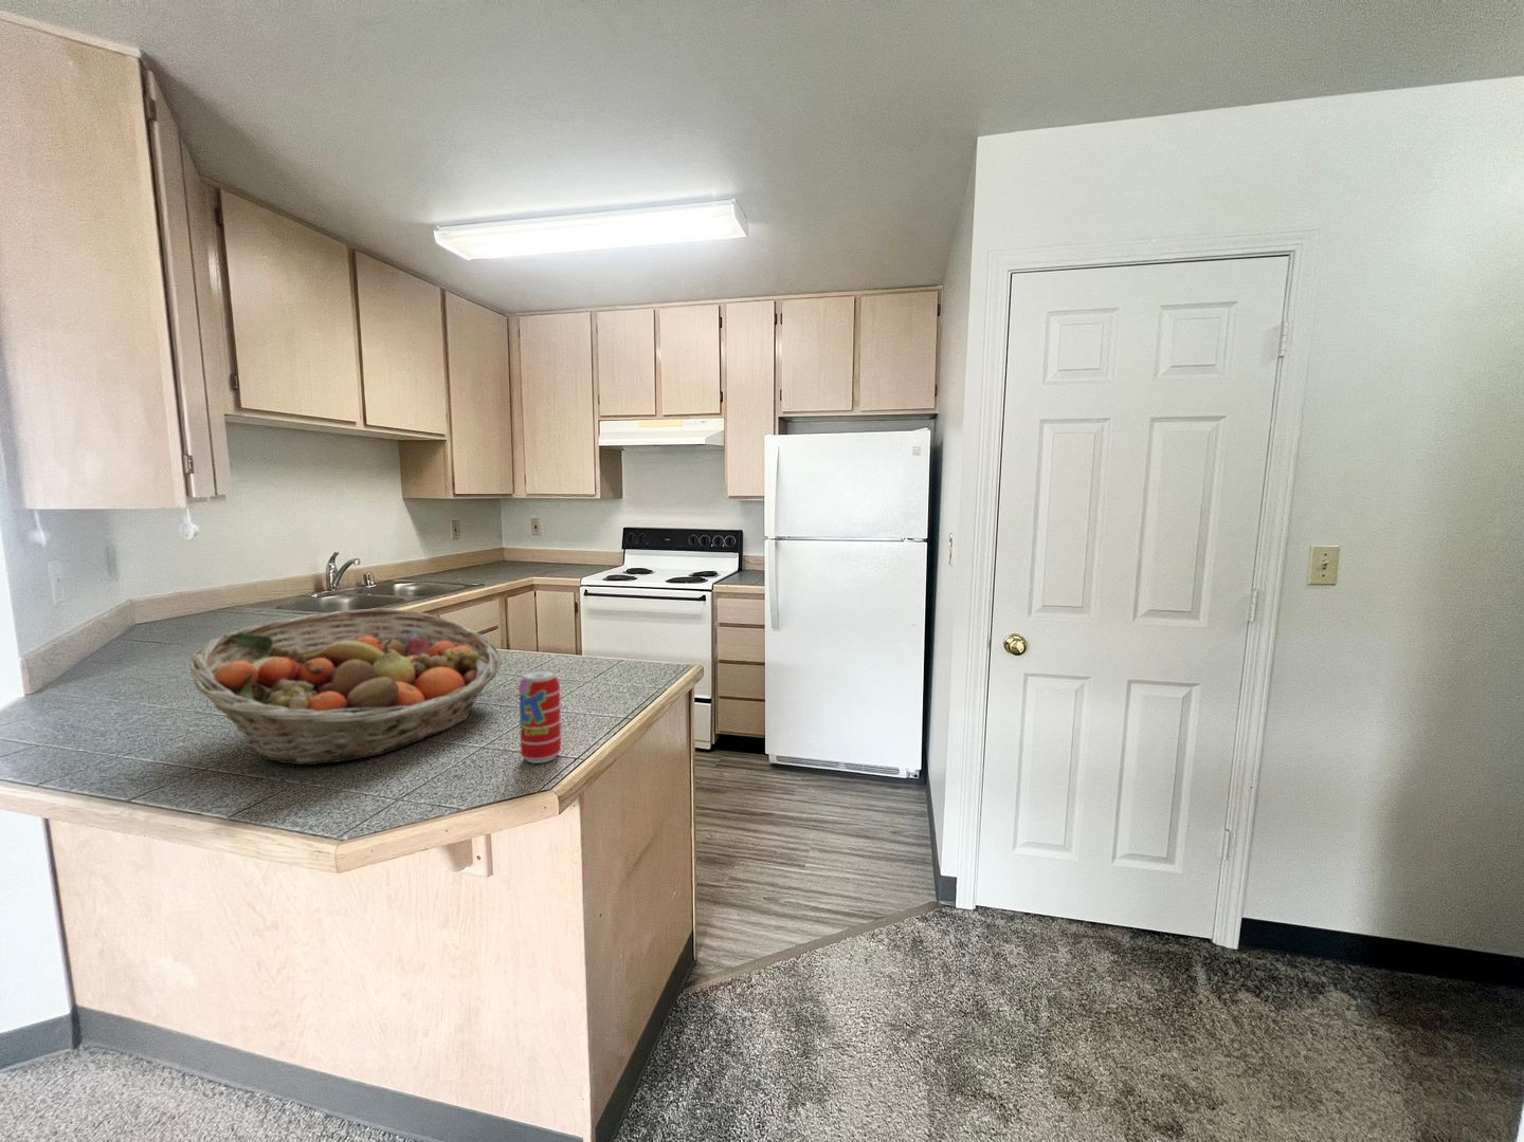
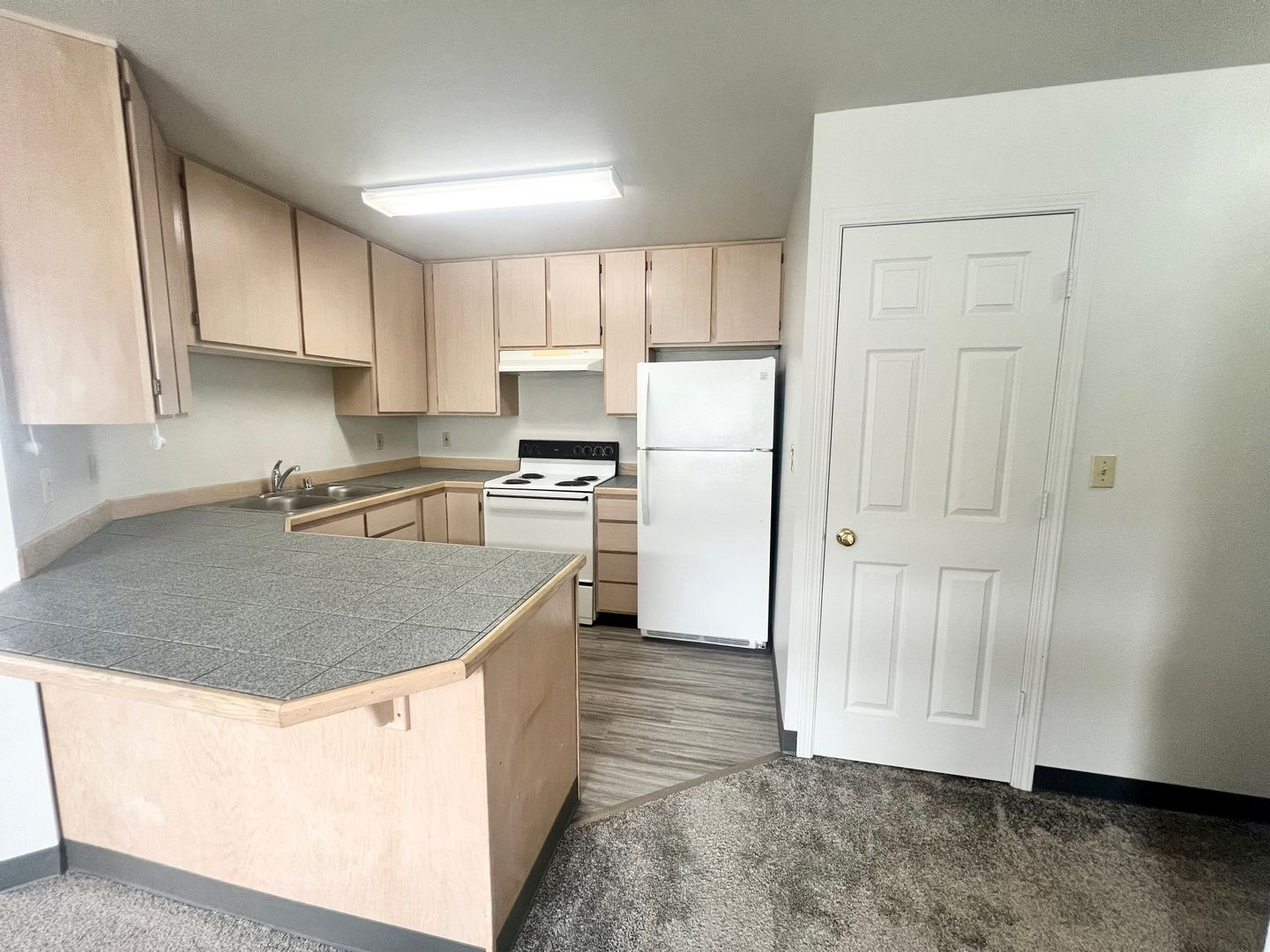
- beverage can (540, 715)
- fruit basket (366, 675)
